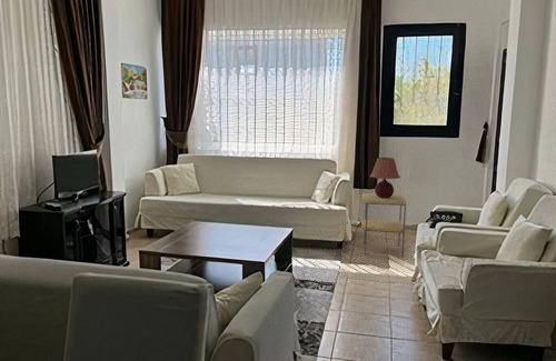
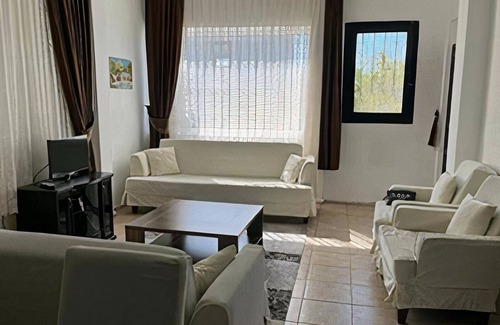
- table lamp (385, 178)
- side table (381, 223)
